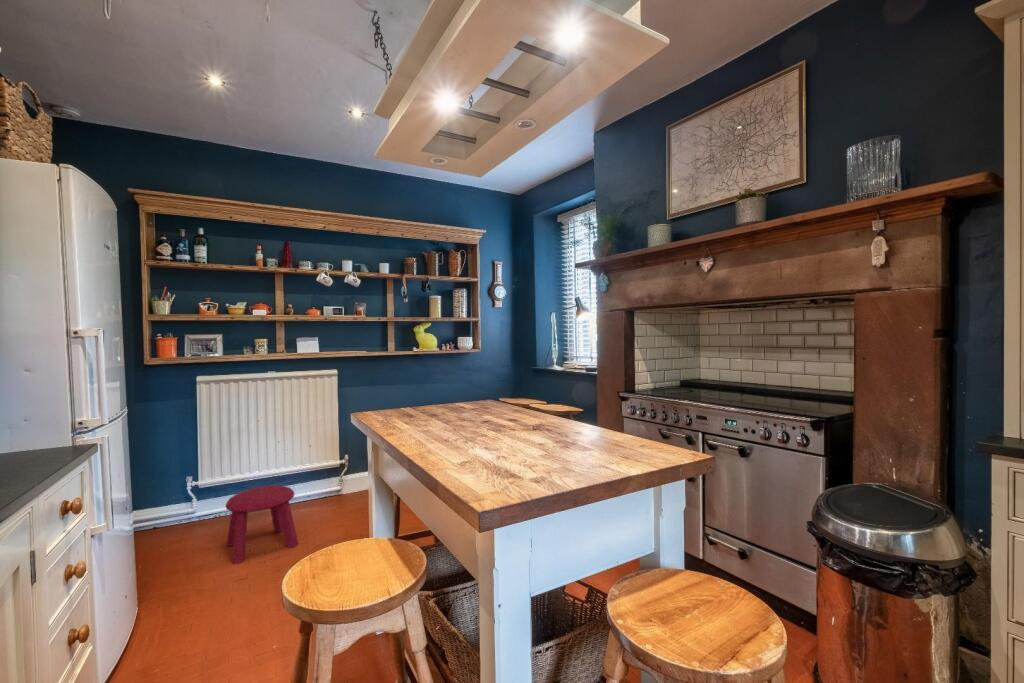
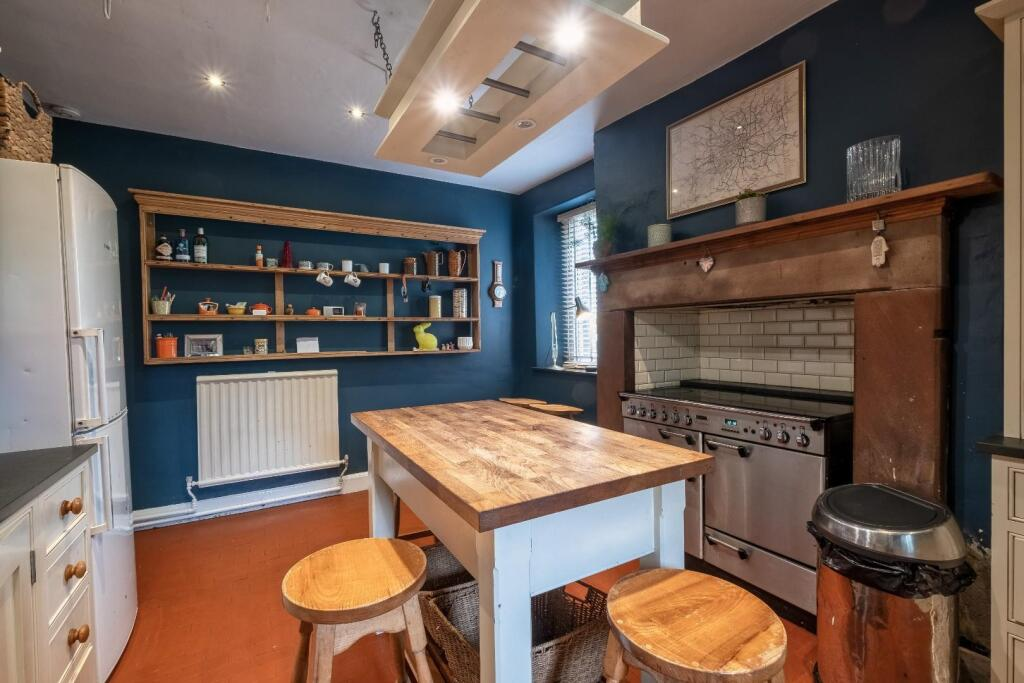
- stool (260, 510)
